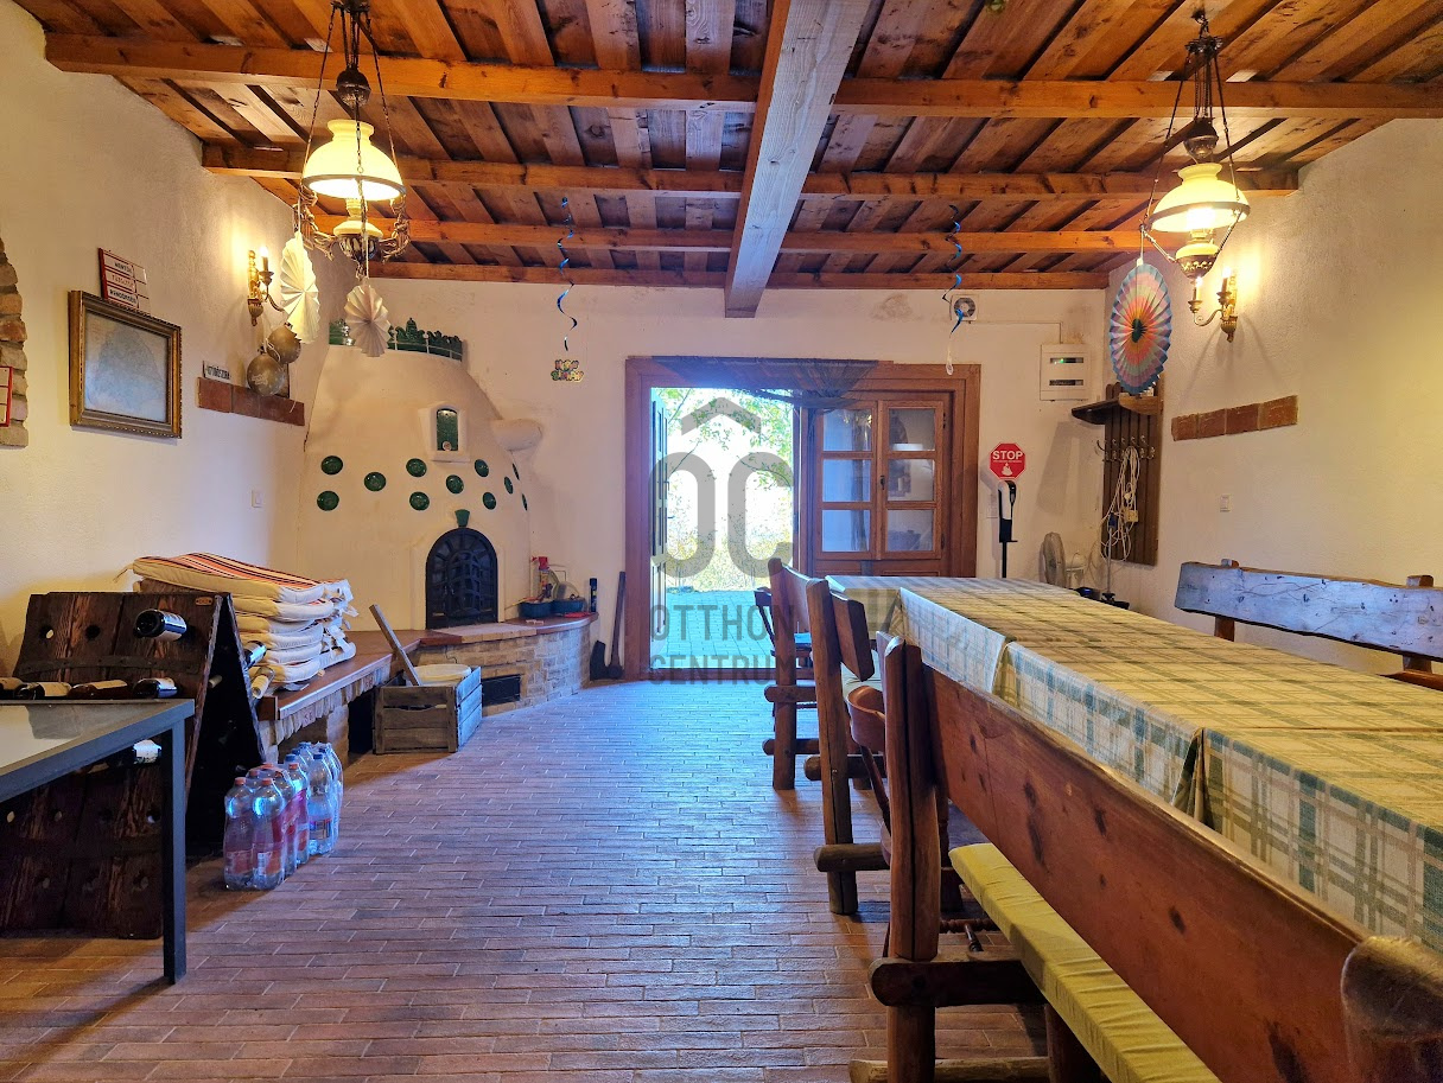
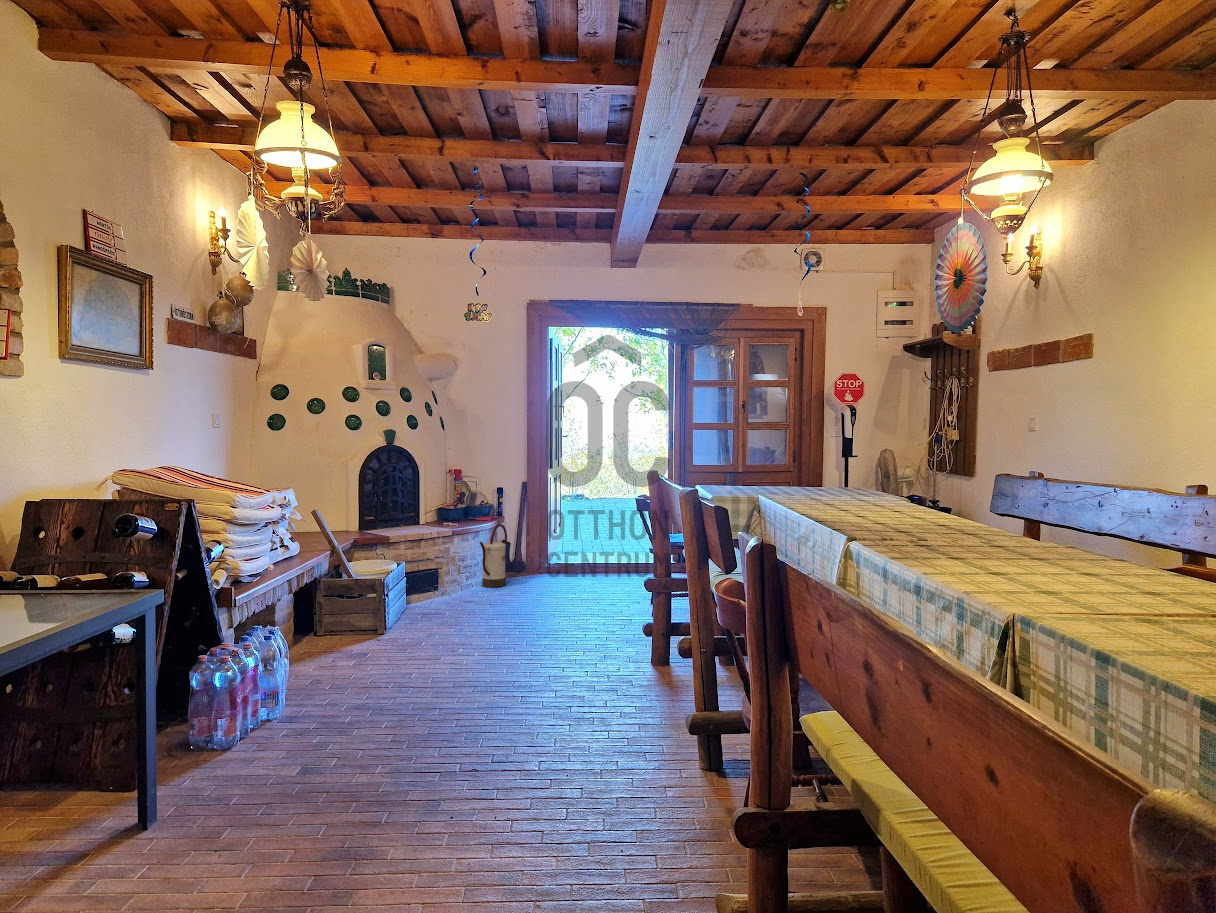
+ watering can (493, 555)
